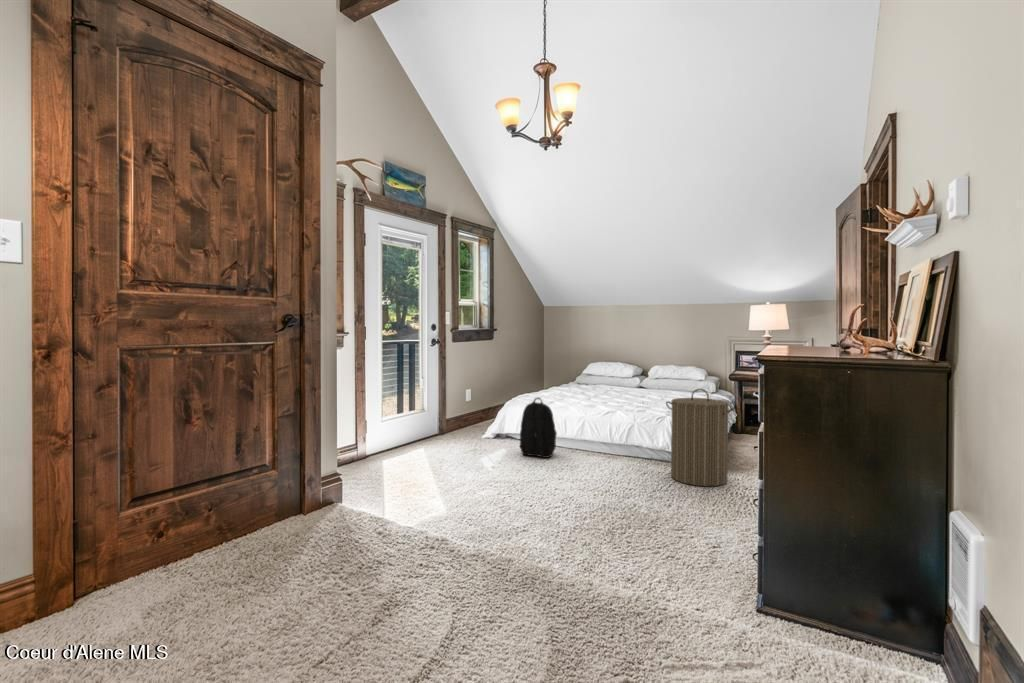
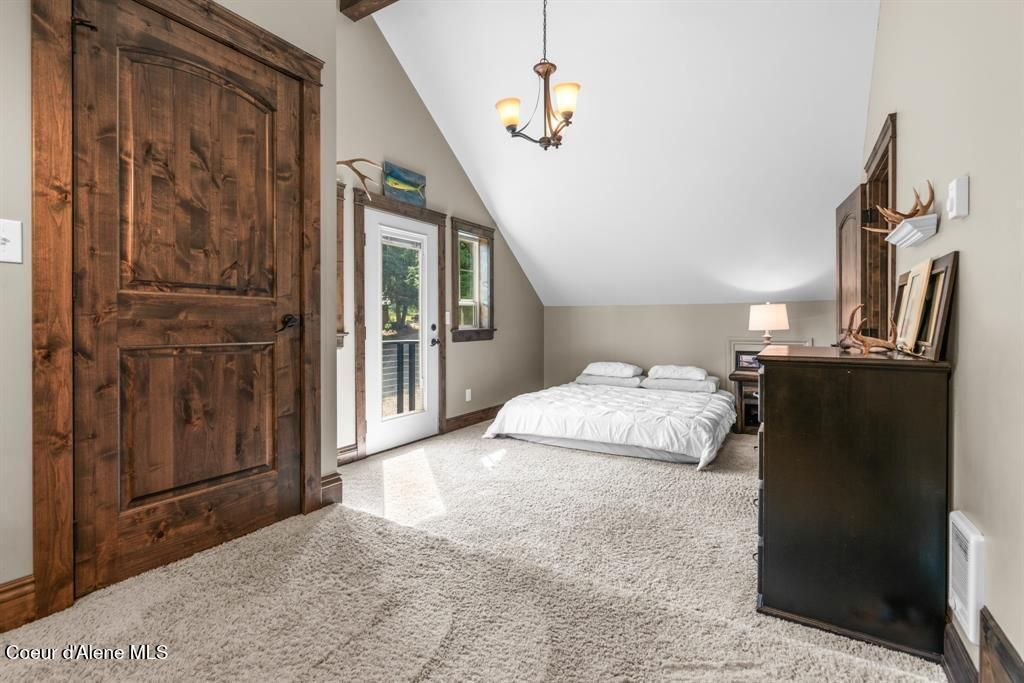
- laundry hamper (699, 433)
- backpack (538, 426)
